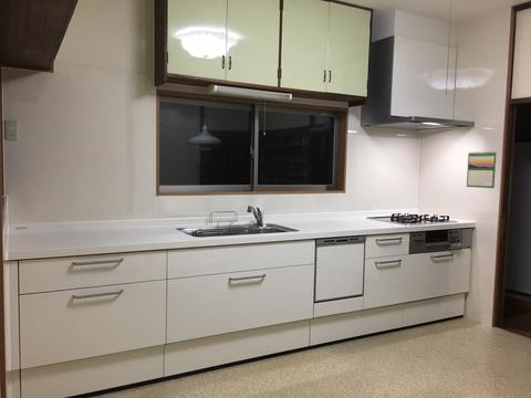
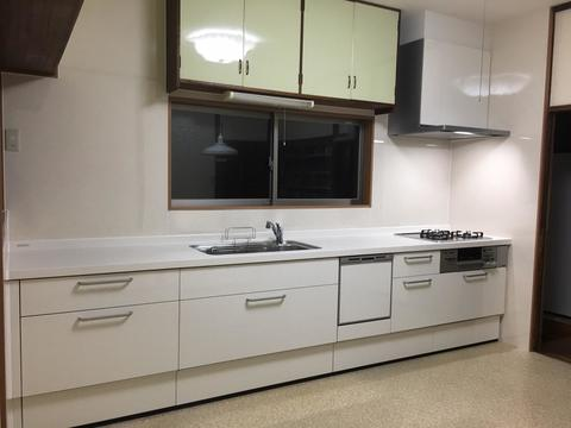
- calendar (480, 169)
